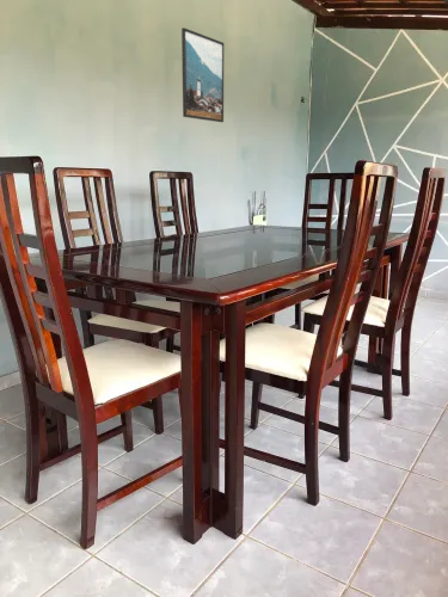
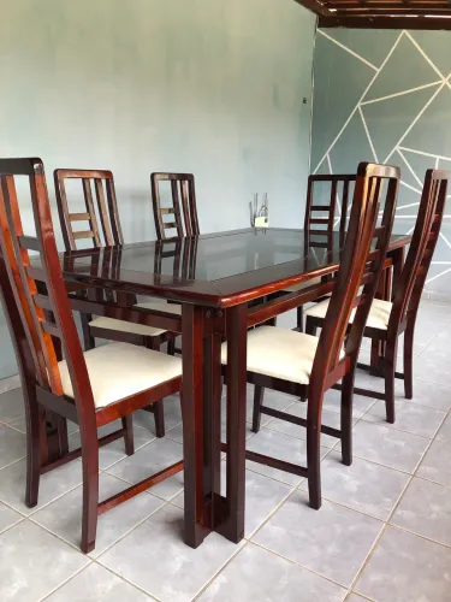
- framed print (203, 78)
